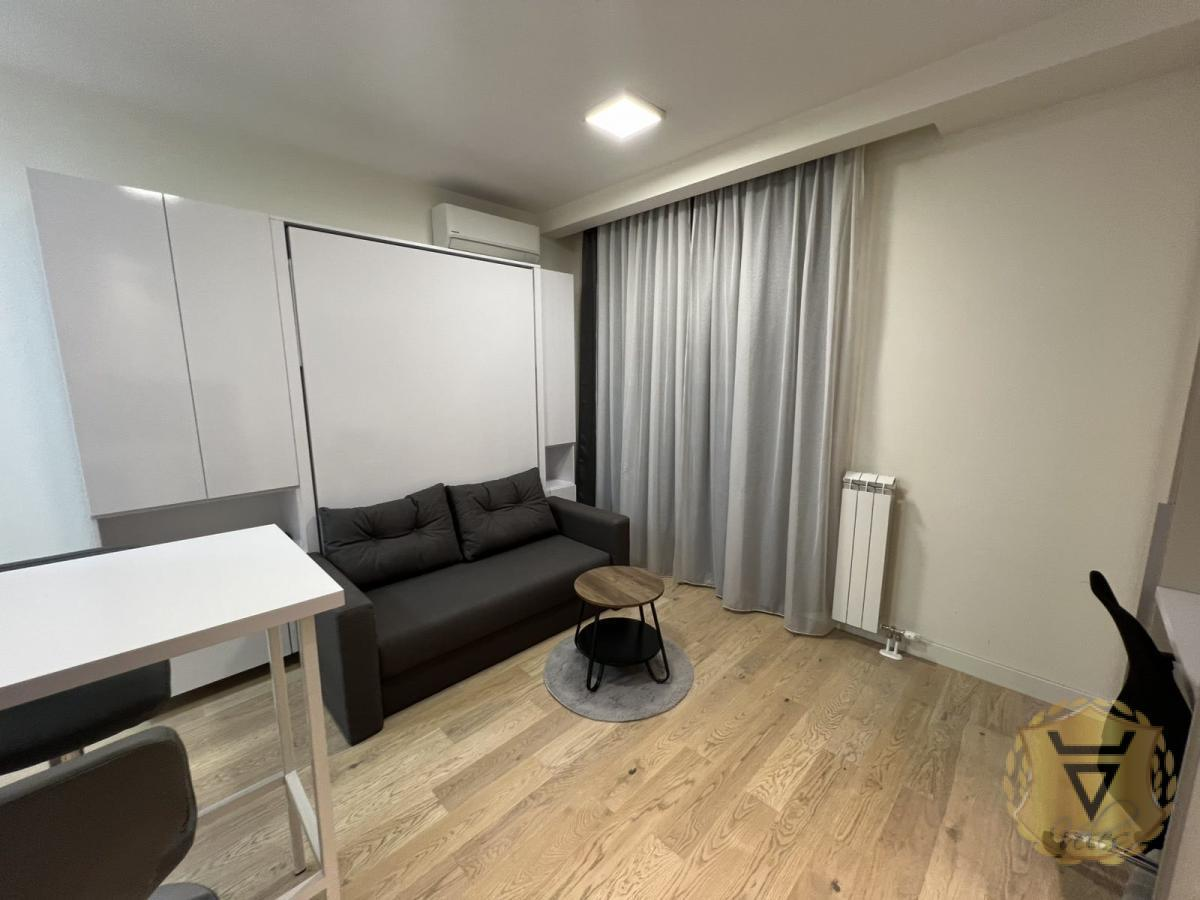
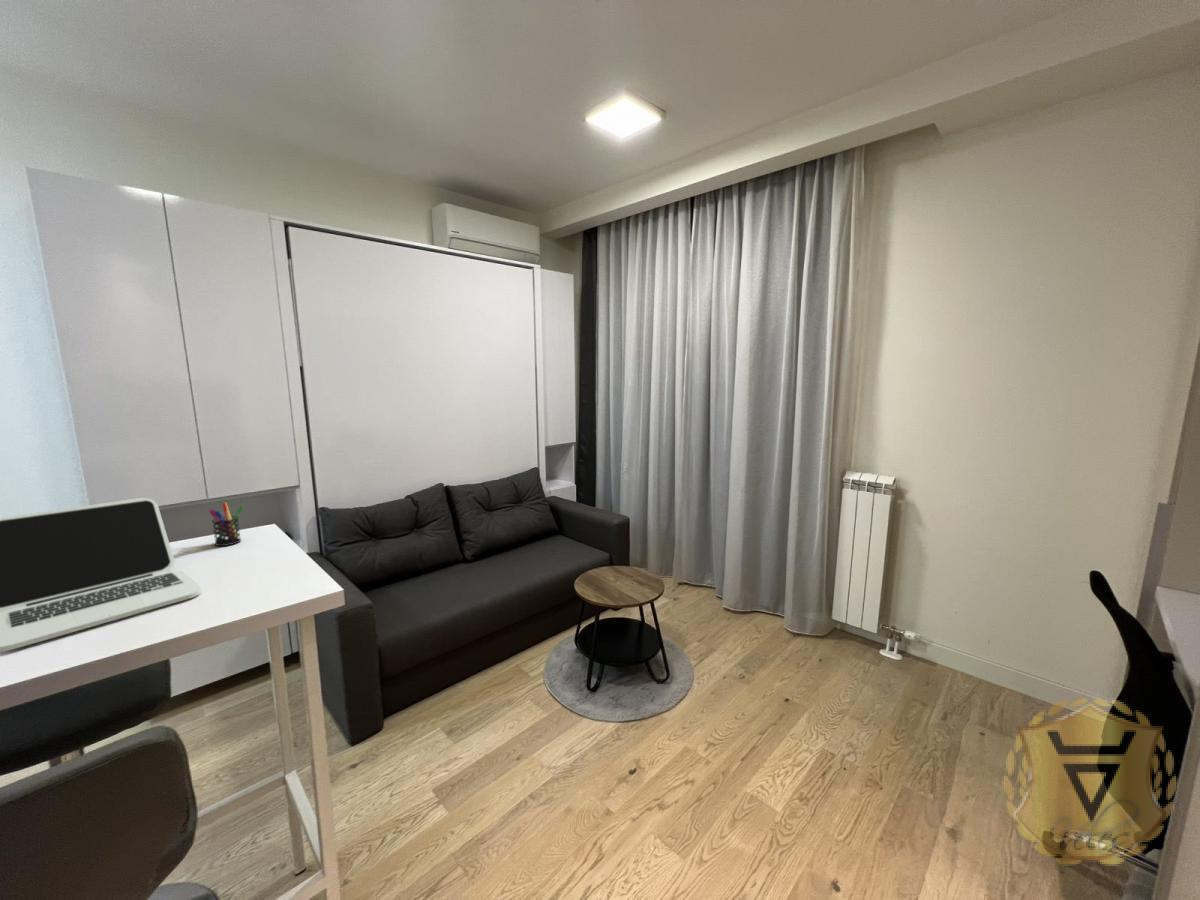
+ pen holder (228, 521)
+ laptop (88, 559)
